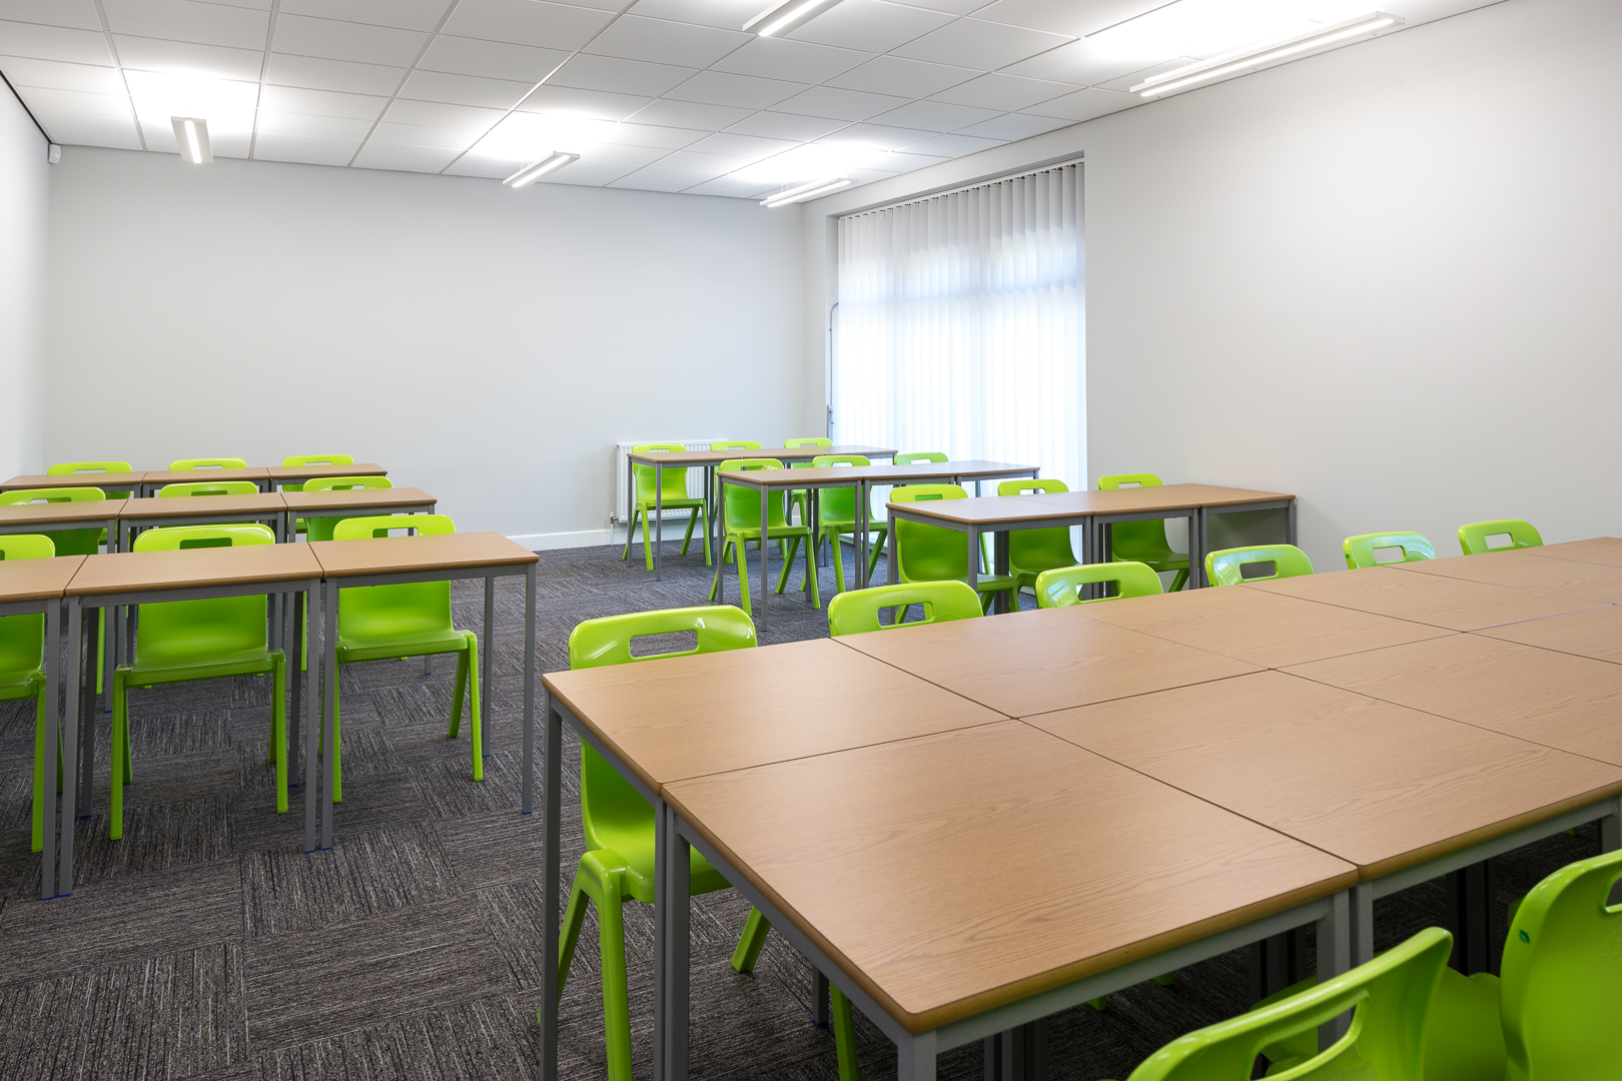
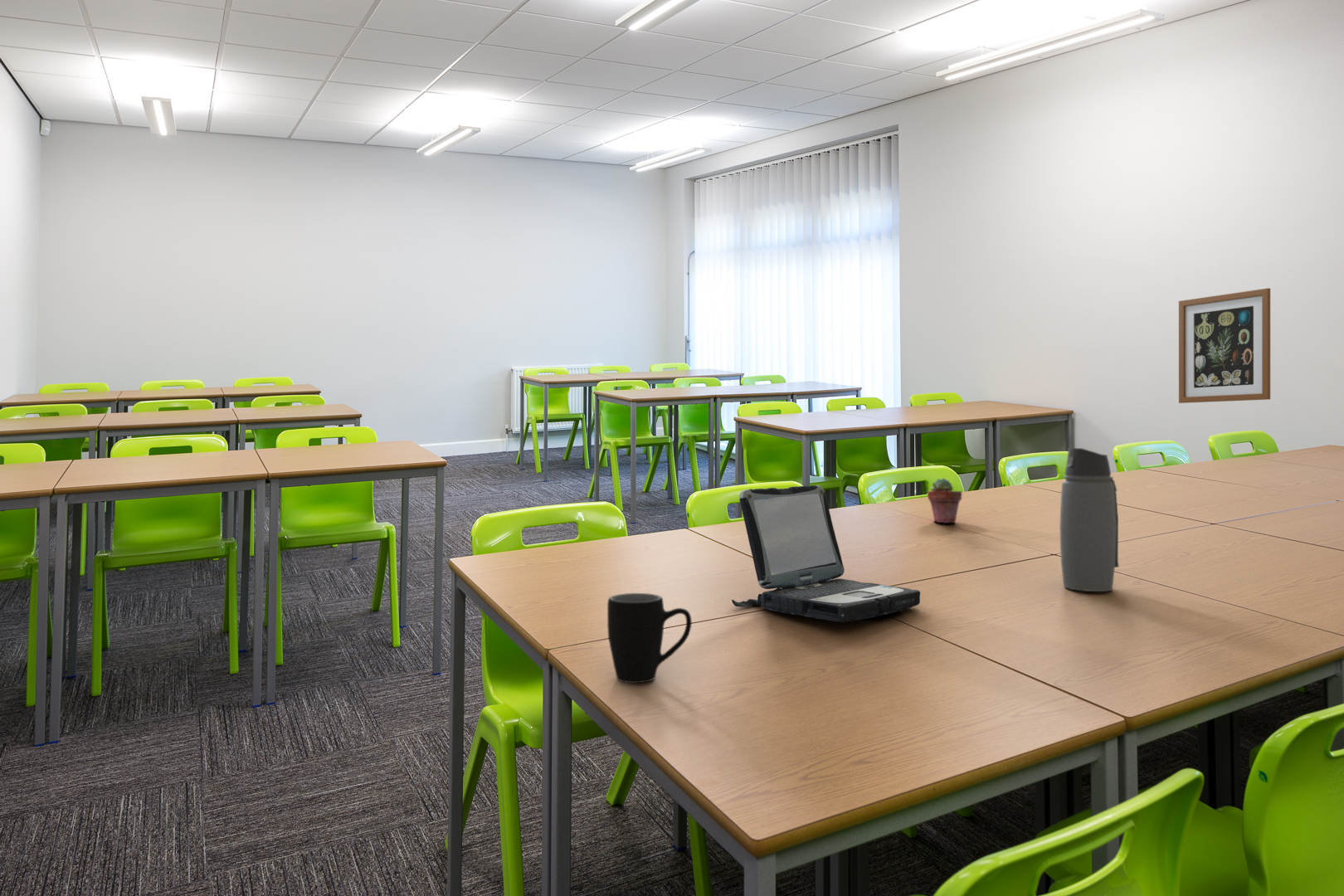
+ mug (650, 637)
+ potted succulent (944, 499)
+ wall art (1222, 348)
+ laptop (825, 547)
+ water bottle (1089, 518)
